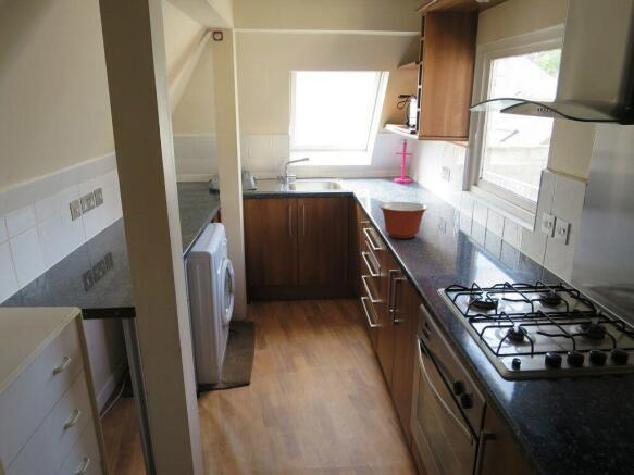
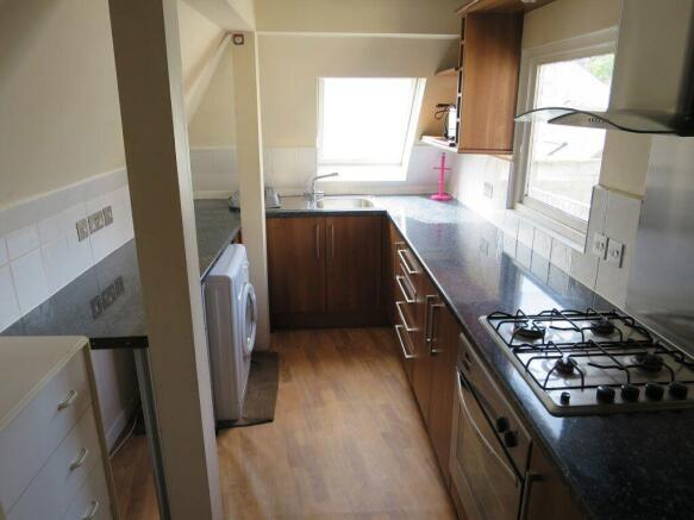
- mixing bowl (402, 221)
